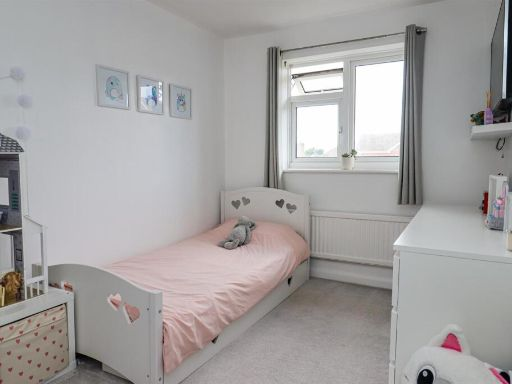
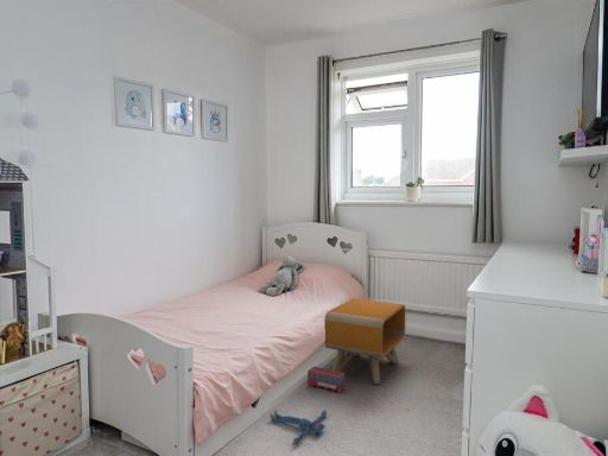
+ nightstand (366, 337)
+ plush toy (297, 422)
+ toy train (327, 379)
